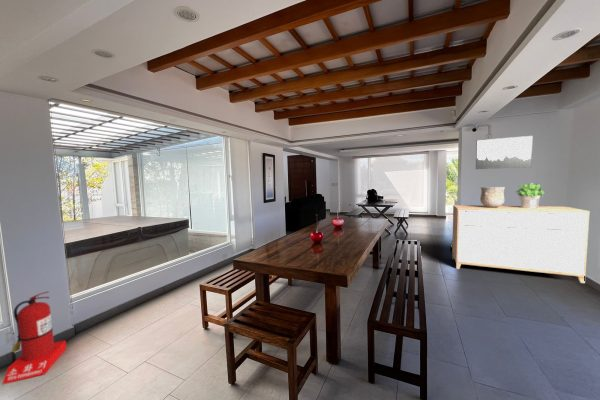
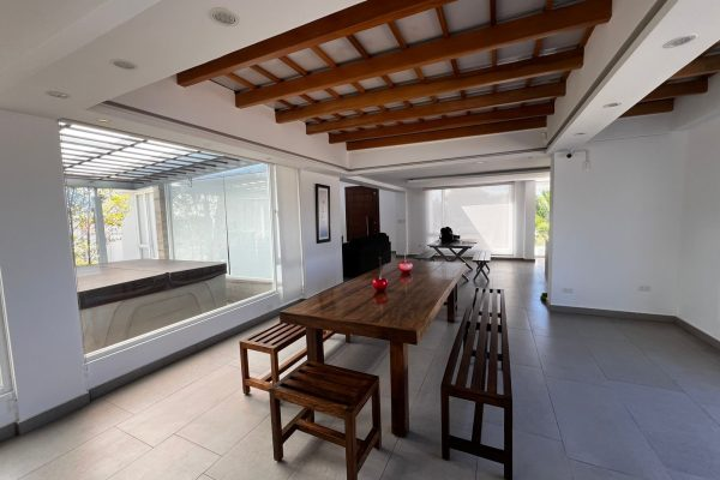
- potted plant (530, 195)
- wall art (502, 153)
- sideboard (510, 238)
- vessel (492, 197)
- fire extinguisher (33, 330)
